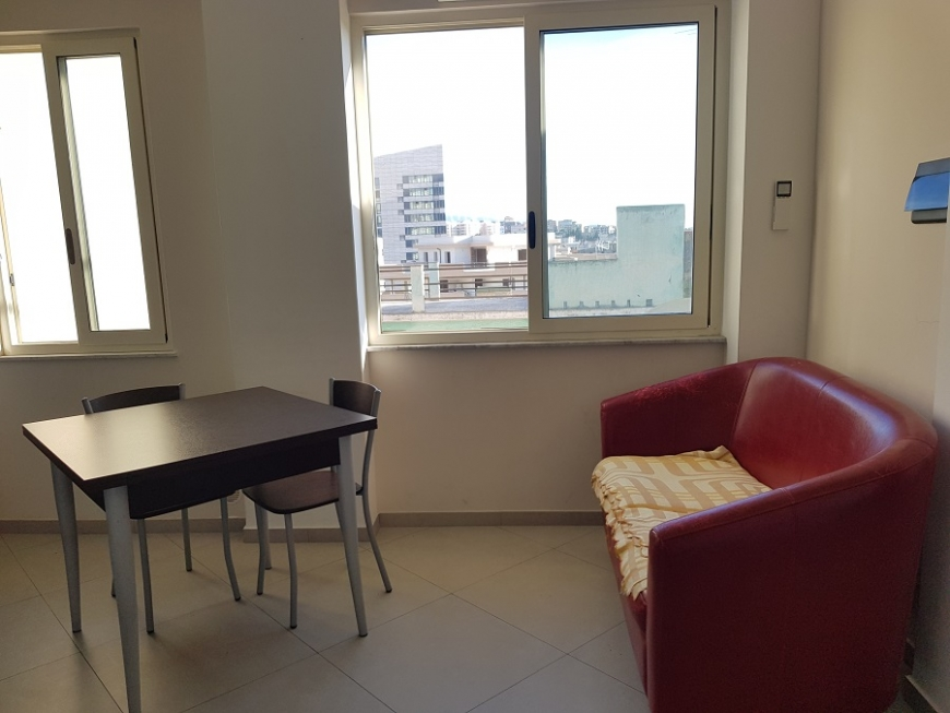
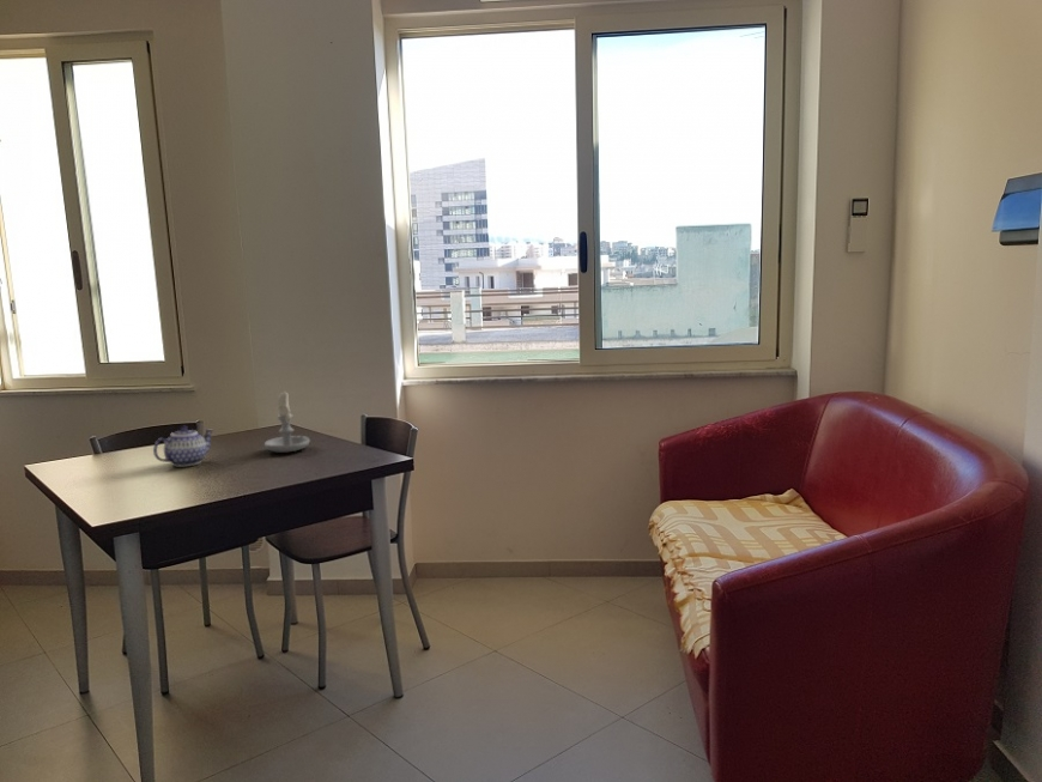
+ teapot (184, 444)
+ candle (285, 419)
